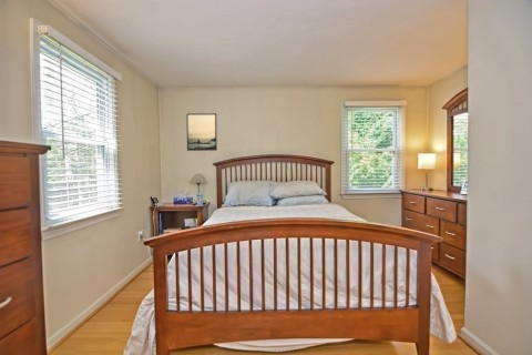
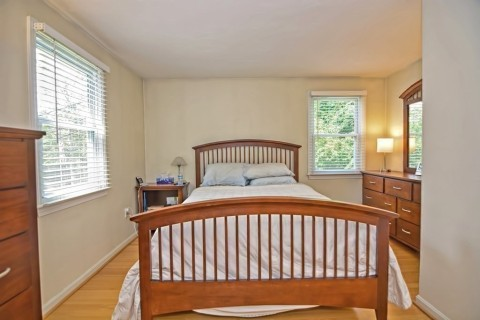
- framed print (202, 132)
